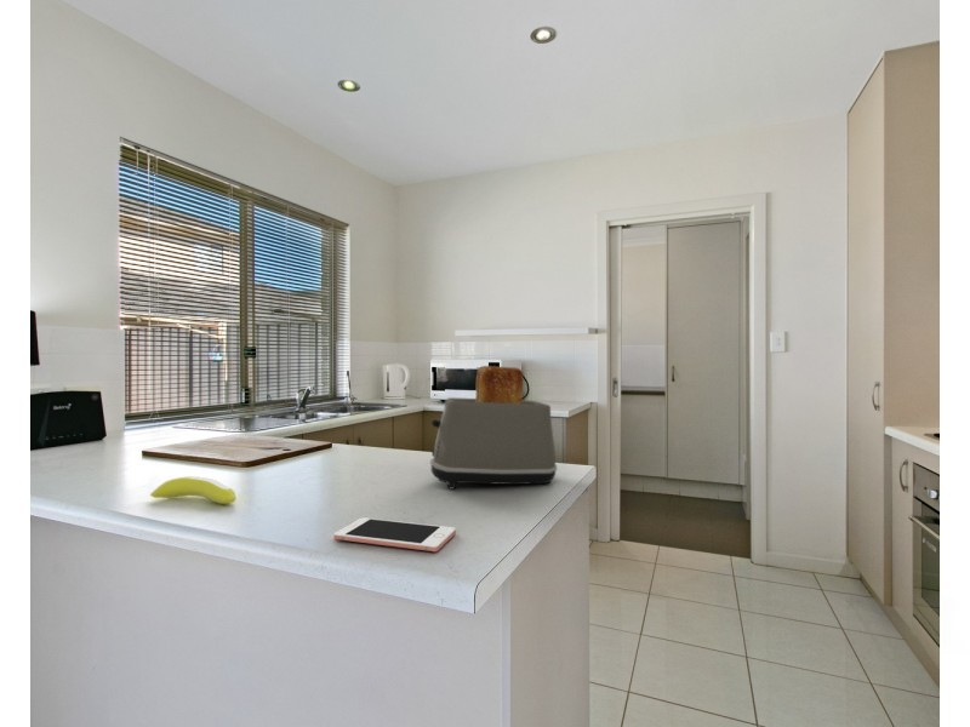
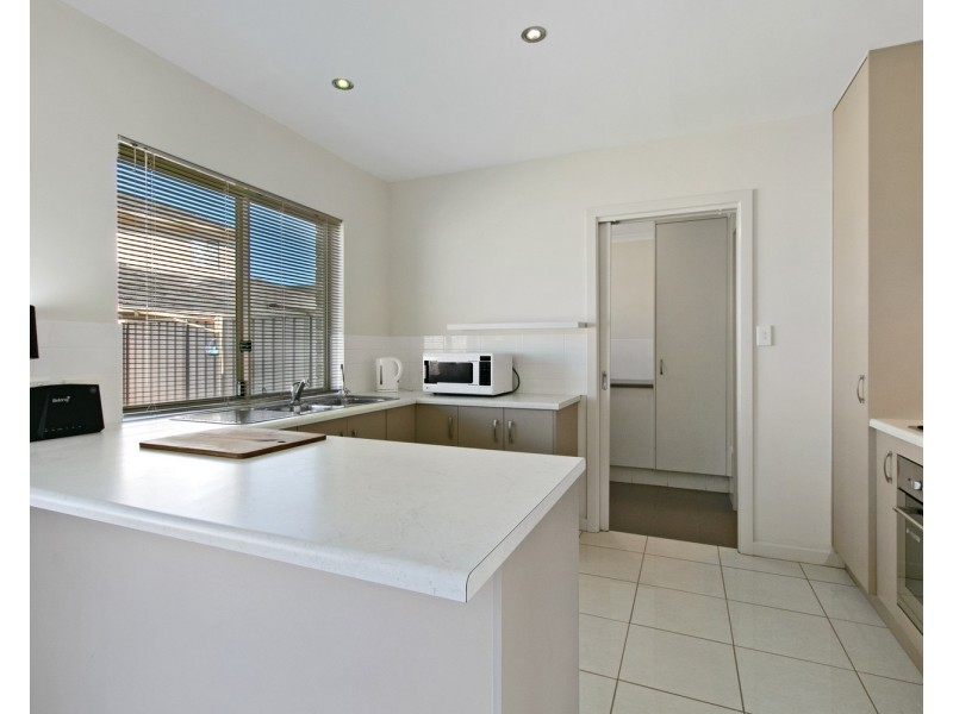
- toaster (493, 423)
- cell phone (395, 533)
- banana (195, 491)
